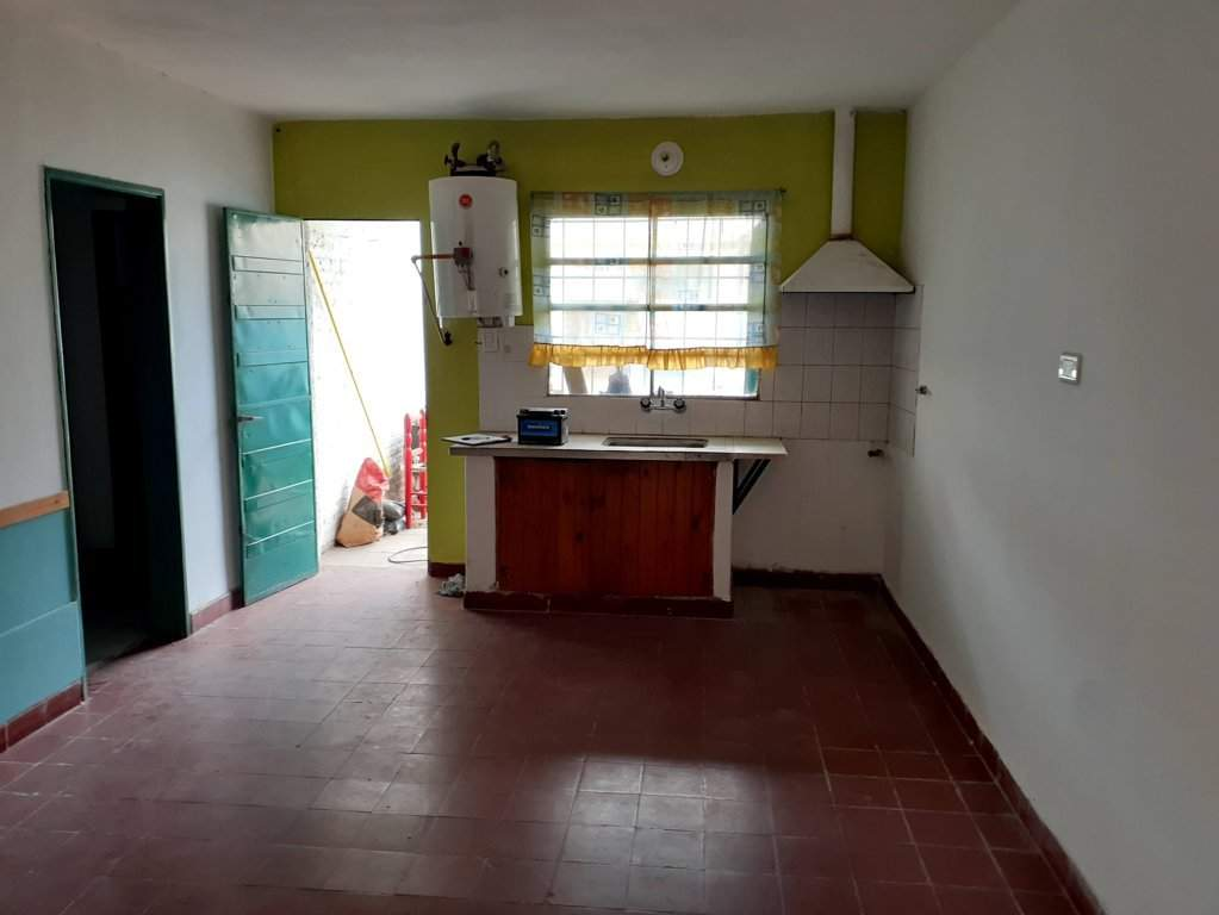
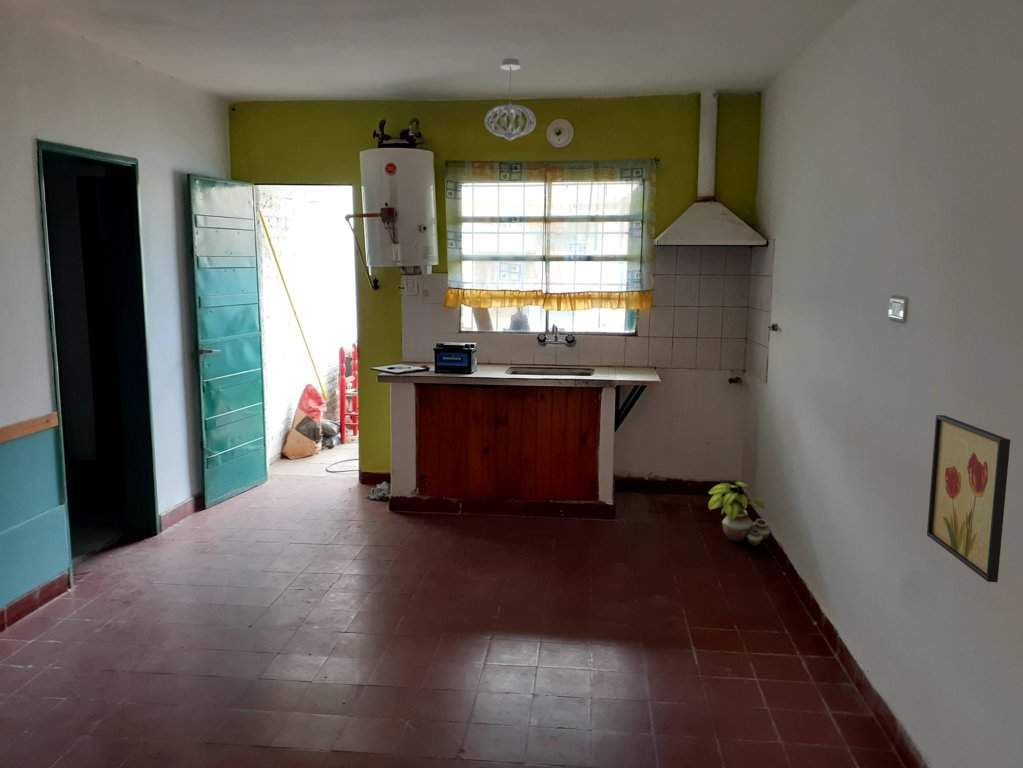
+ potted plant (740, 512)
+ wall art (967, 492)
+ pendant light (510, 103)
